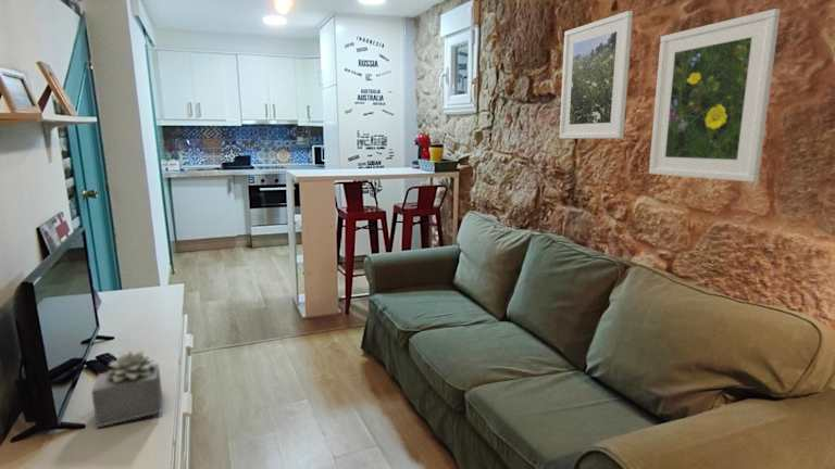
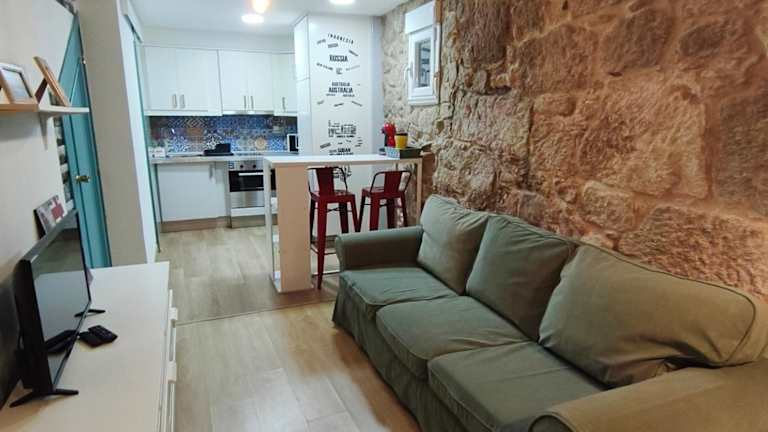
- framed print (705, 102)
- succulent plant (128, 383)
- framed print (591, 81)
